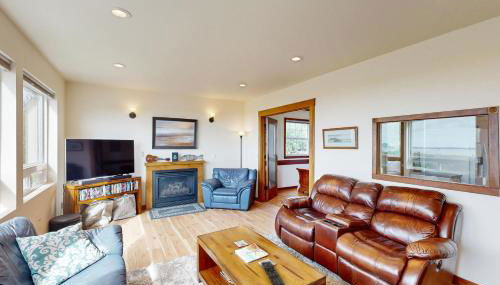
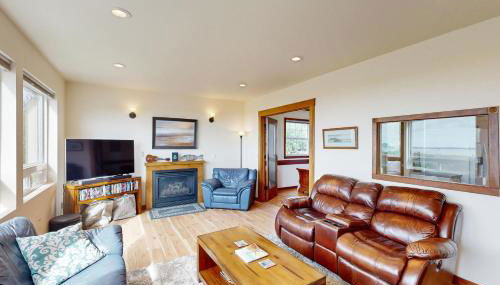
- remote control (272, 273)
